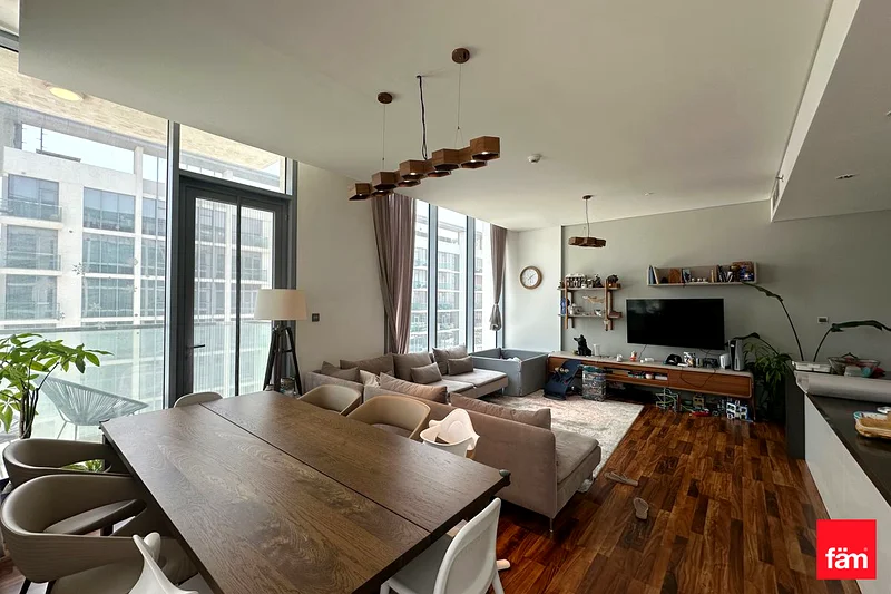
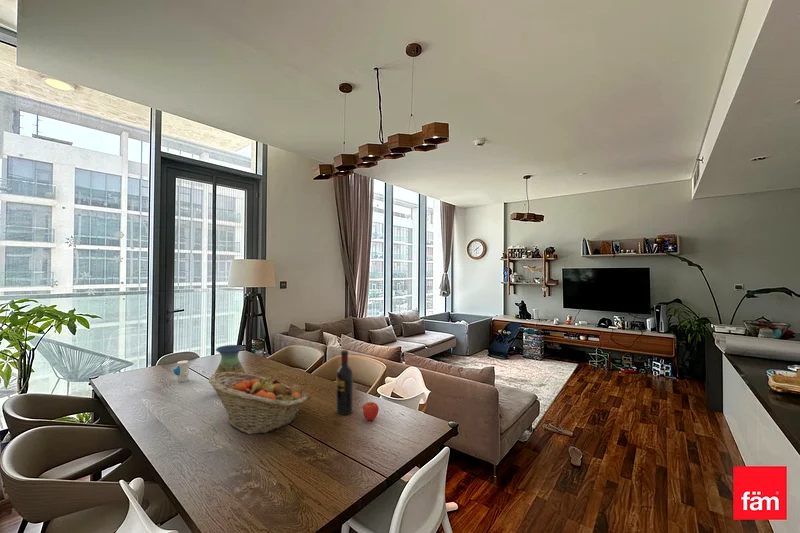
+ apple (370, 410)
+ fruit basket (258, 395)
+ wine bottle (344, 380)
+ vase (229, 369)
+ toy (180, 371)
